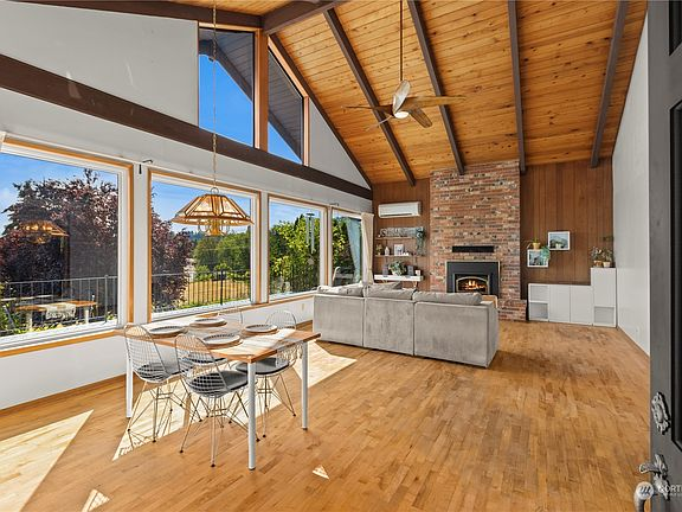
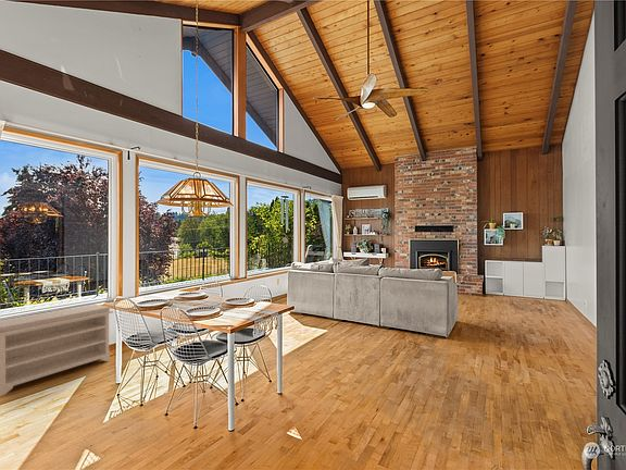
+ bench (53, 343)
